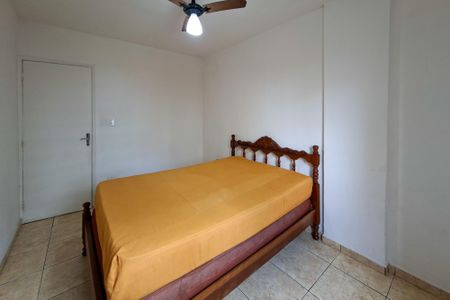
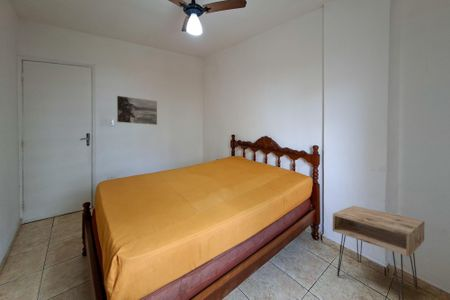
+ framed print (138, 111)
+ nightstand (376, 245)
